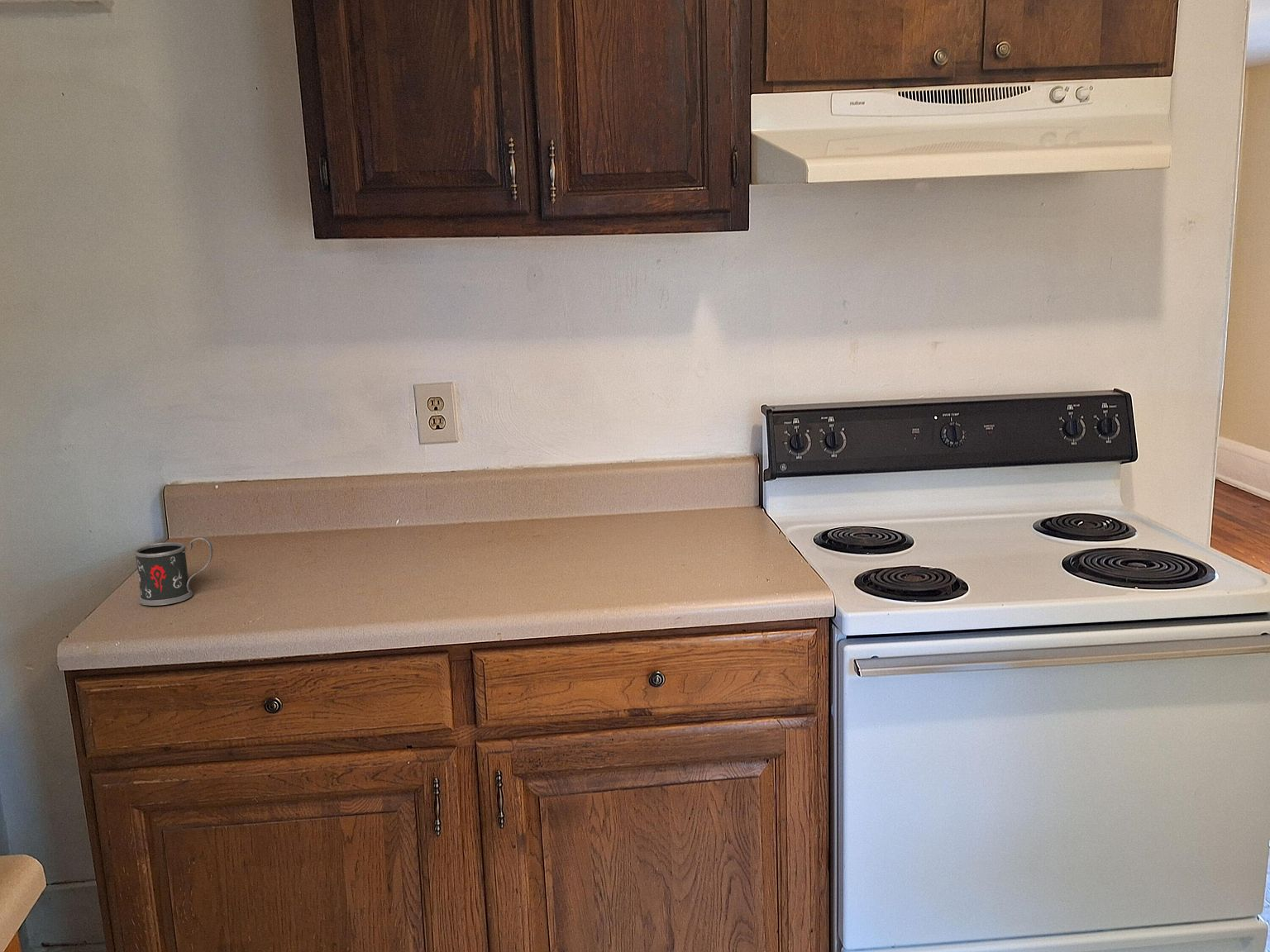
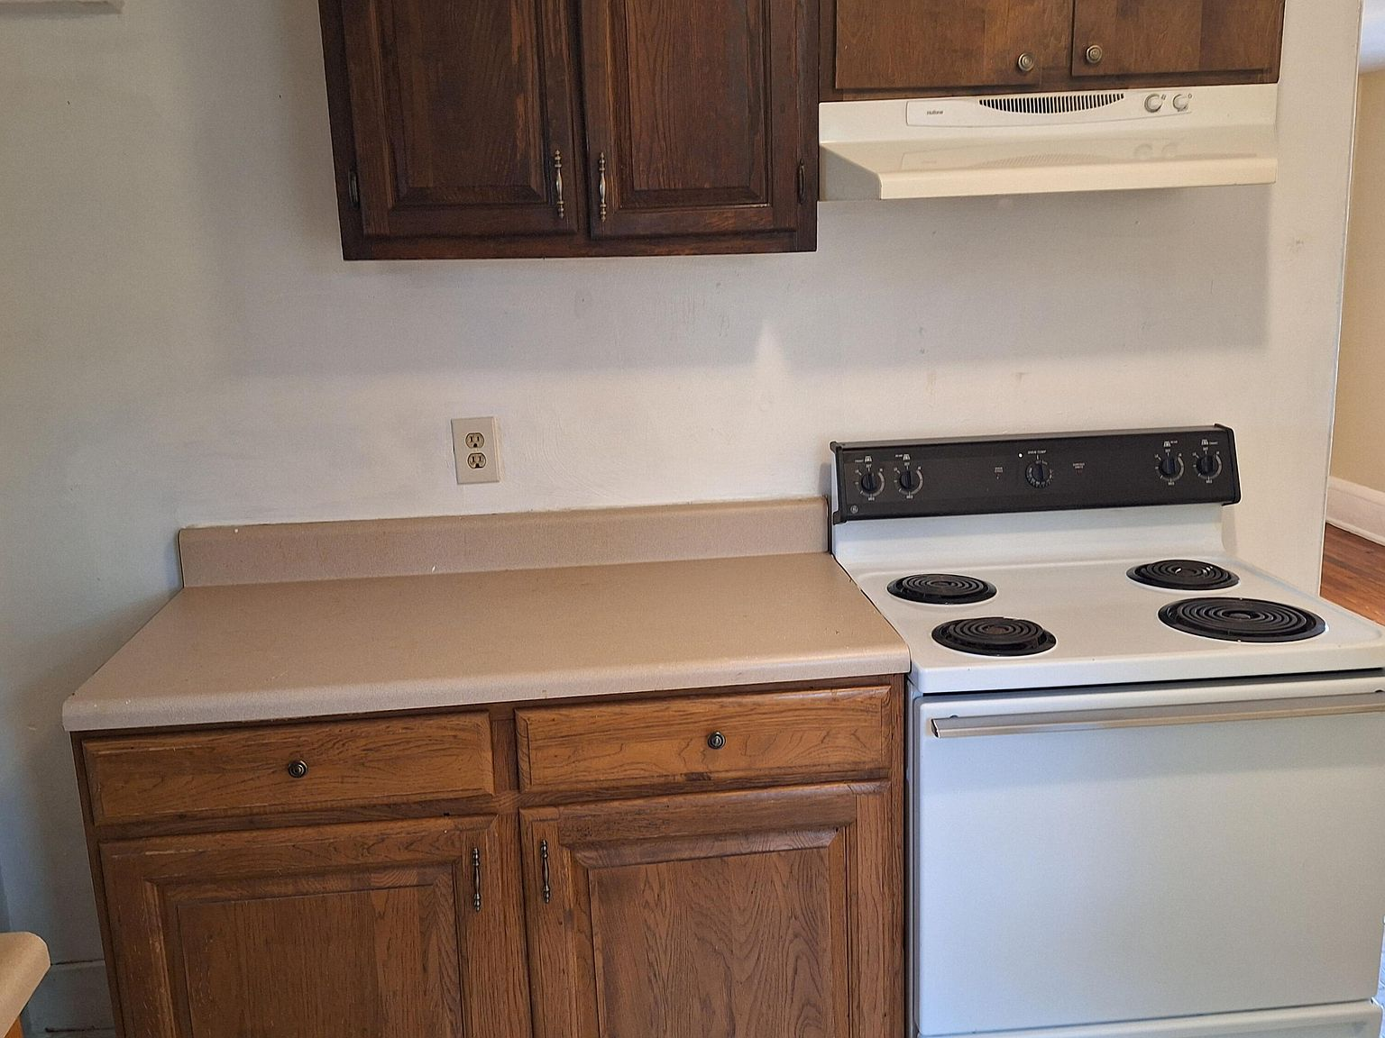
- mug (175, 568)
